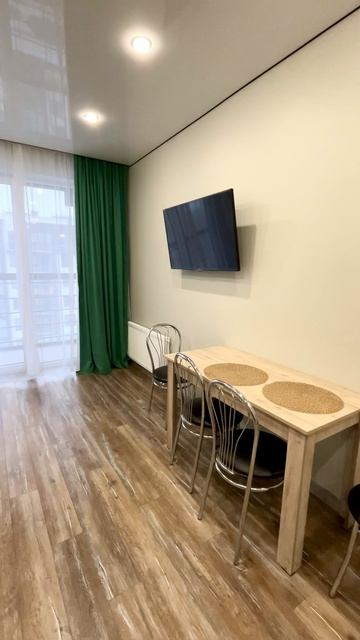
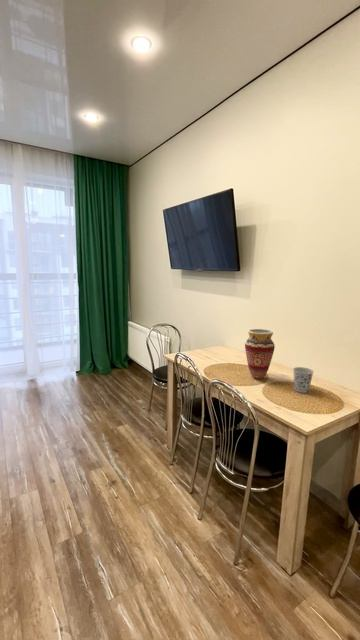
+ vase (259, 354)
+ cup (302, 380)
